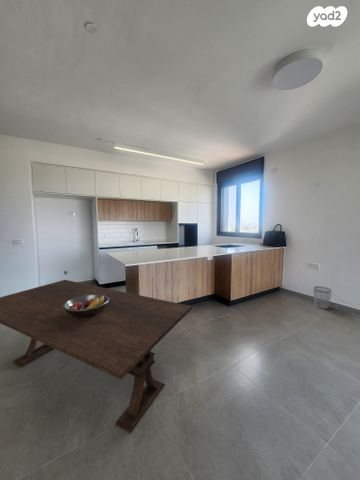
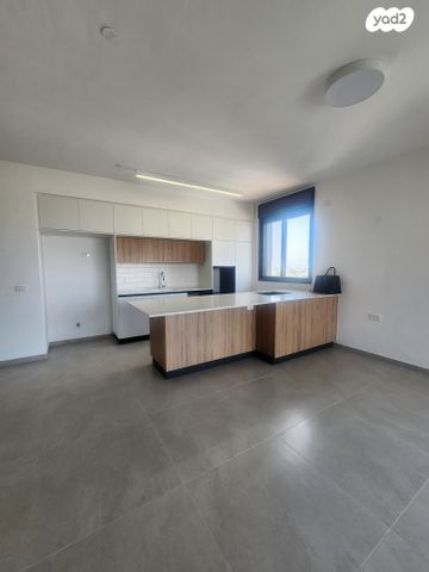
- dining table (81, 340)
- fruit bowl (87, 305)
- wastebasket (321, 297)
